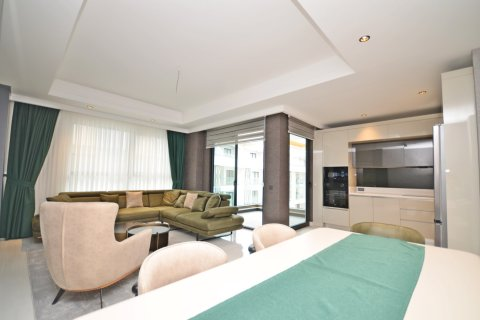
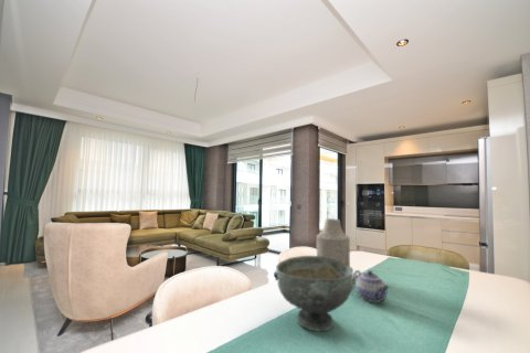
+ teapot (370, 284)
+ decorative bowl (314, 292)
+ vase (332, 246)
